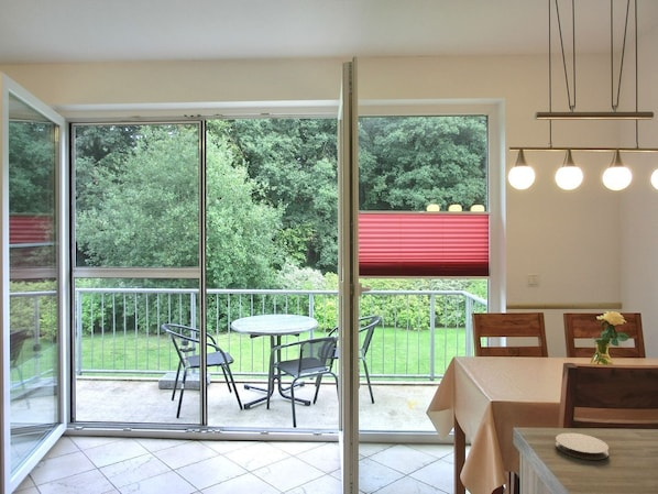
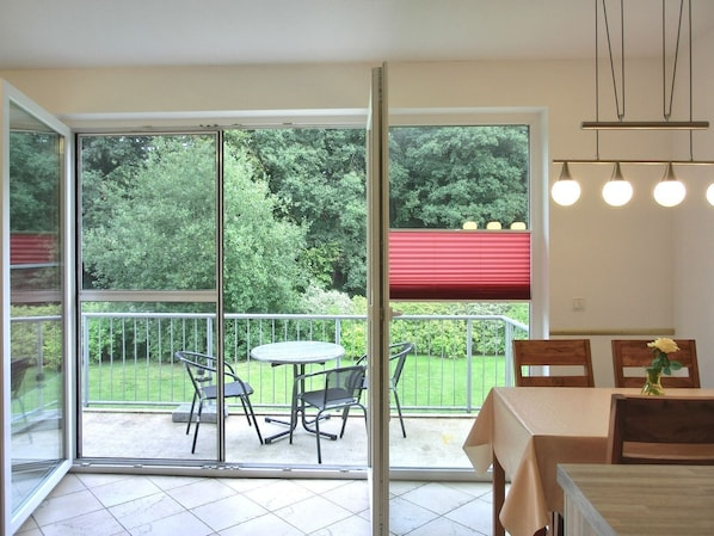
- coaster (581, 446)
